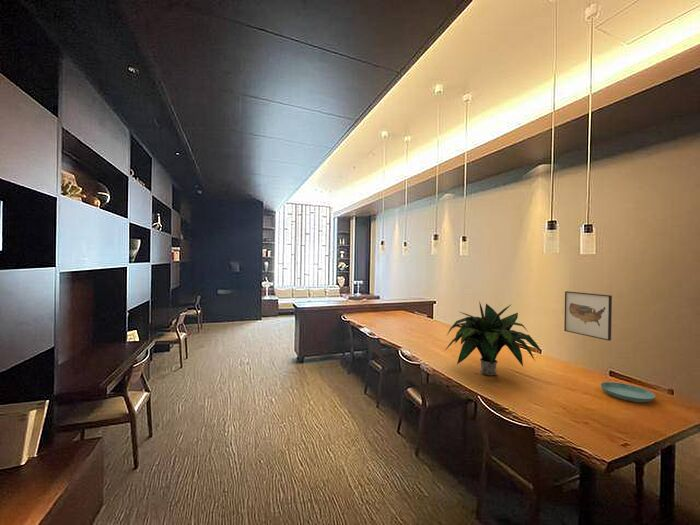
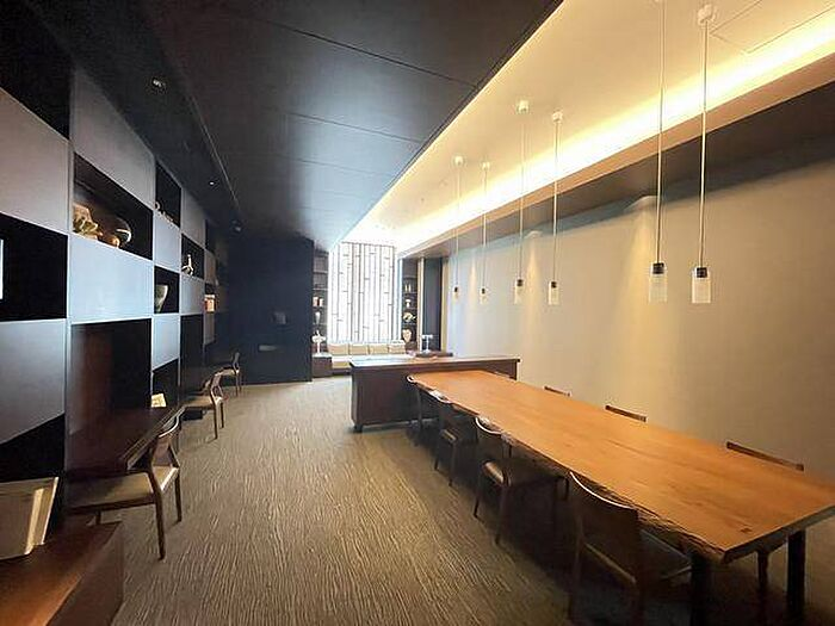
- saucer (626, 392)
- potted plant (490, 337)
- wall art (586, 314)
